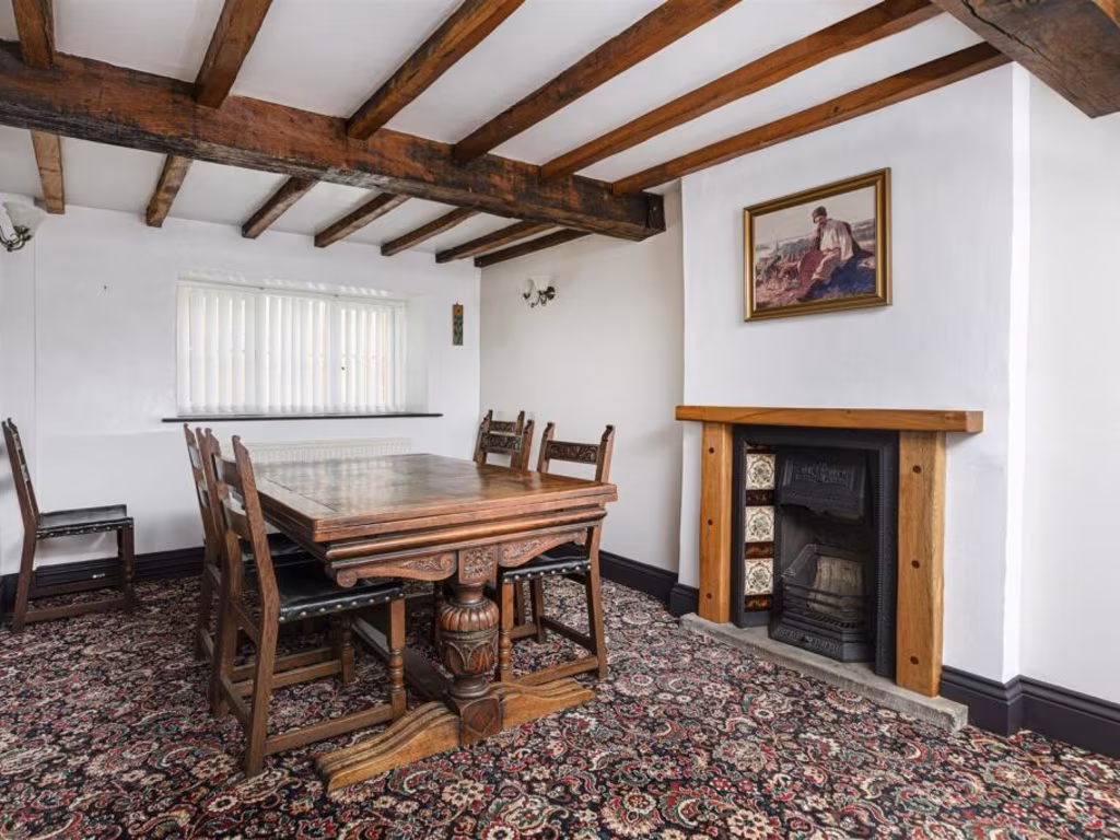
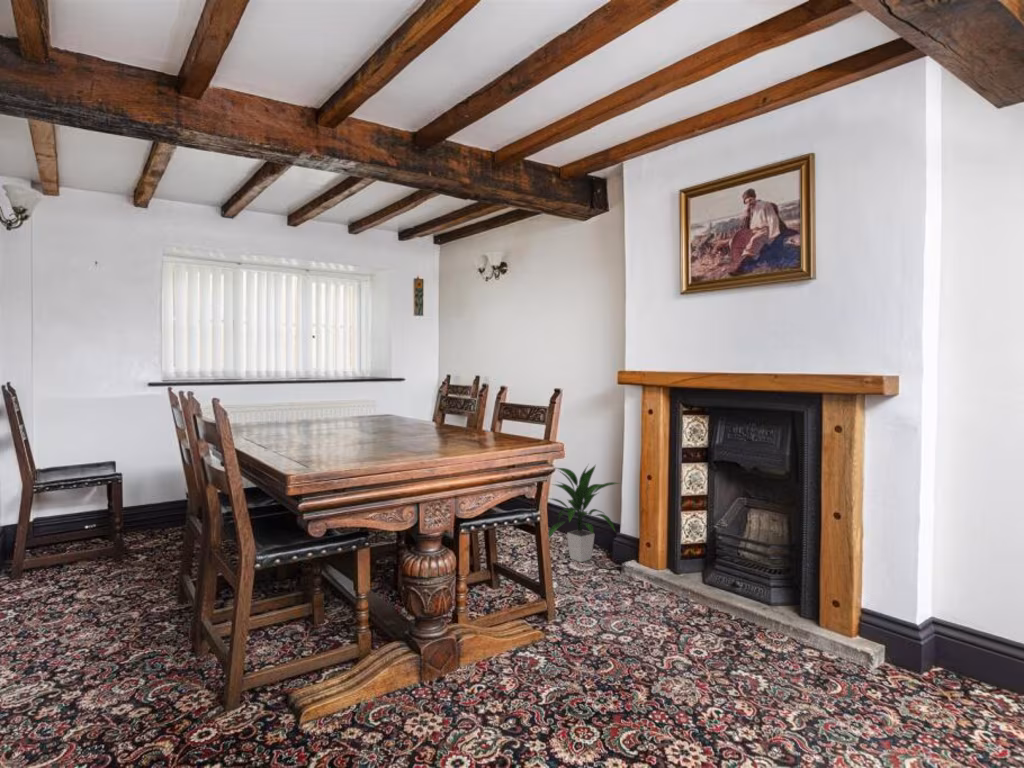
+ indoor plant (577, 510)
